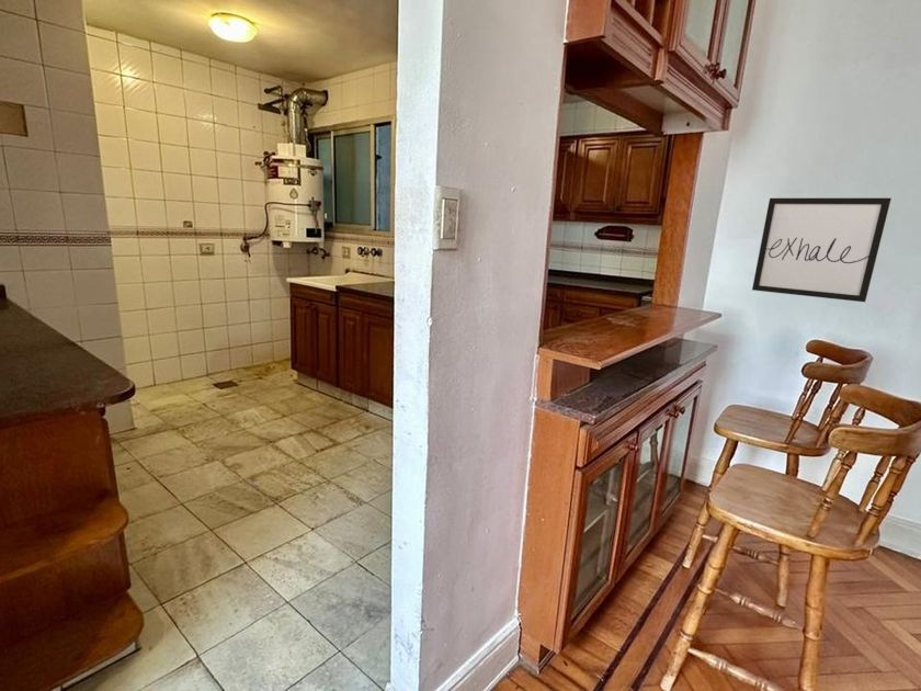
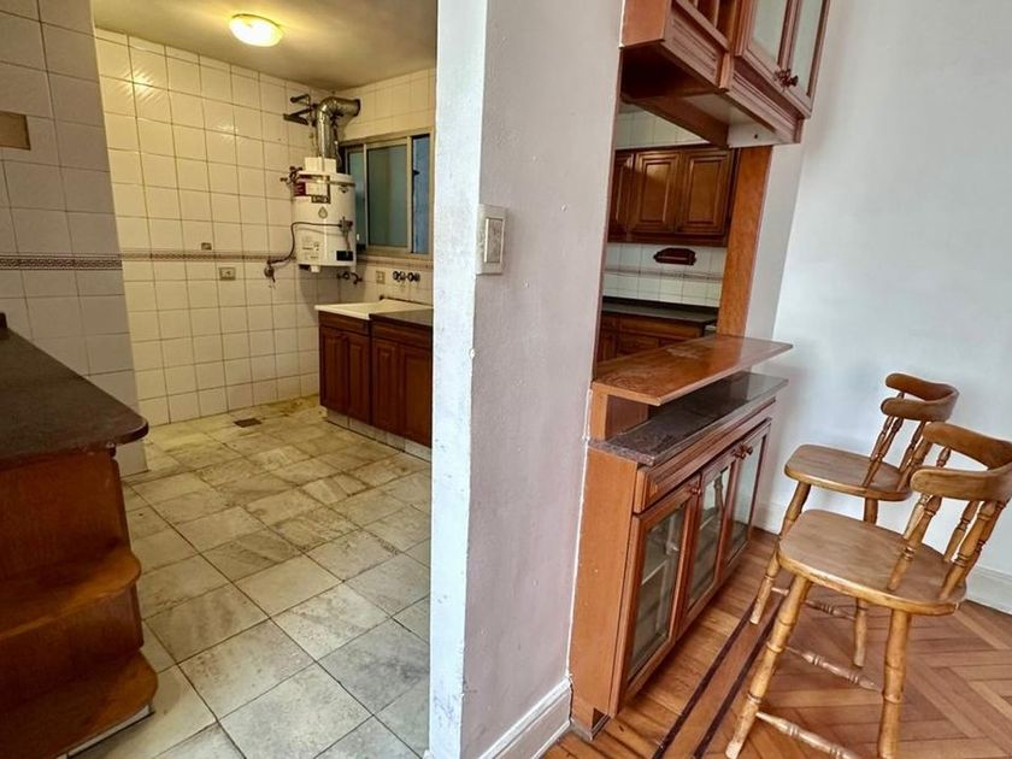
- wall art (816, 248)
